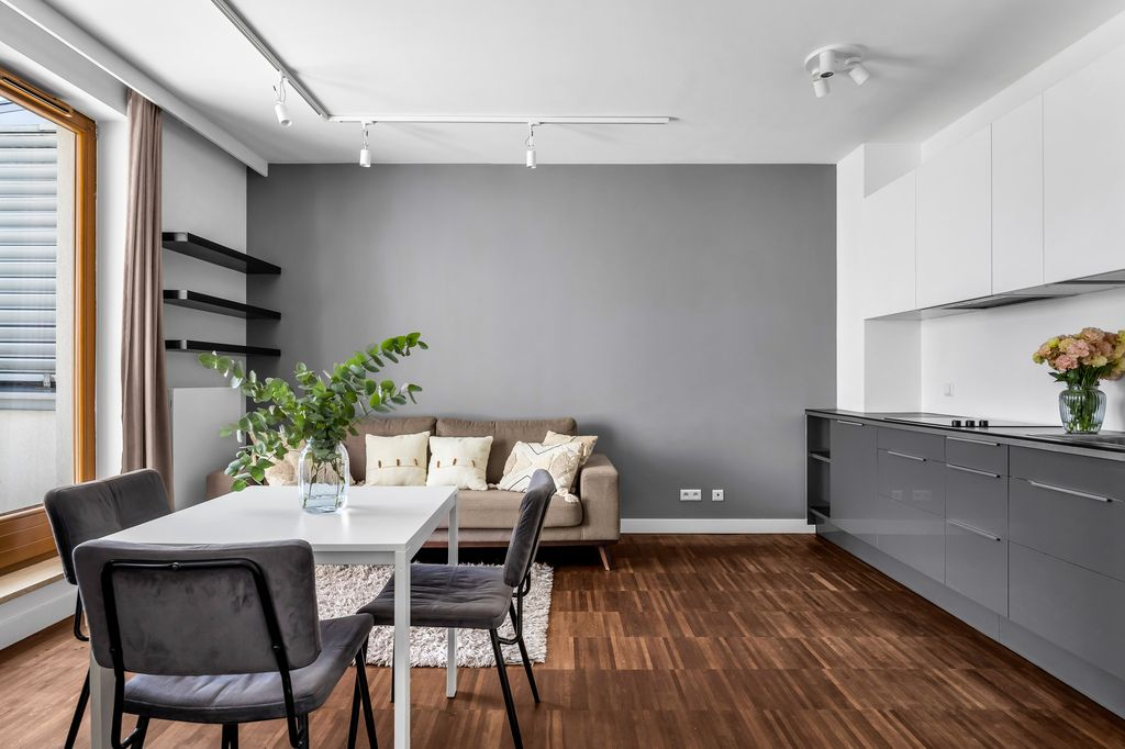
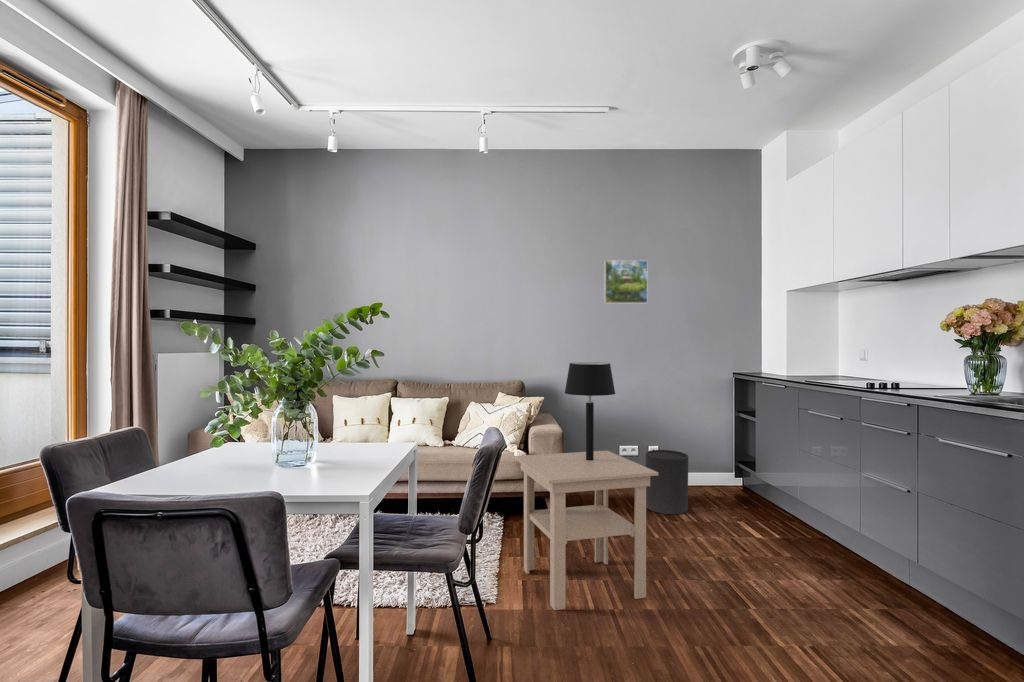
+ table lamp (589, 411)
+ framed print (625, 282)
+ side table (581, 523)
+ trash can (666, 480)
